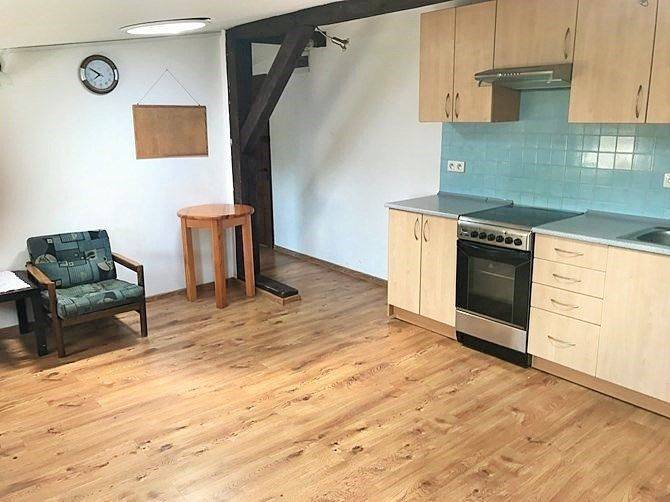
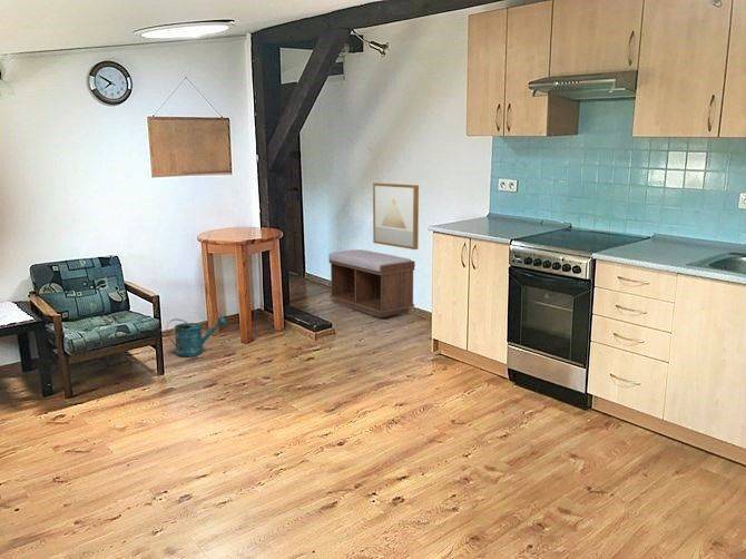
+ bench (370, 281)
+ watering can (197, 334)
+ wall art (394, 215)
